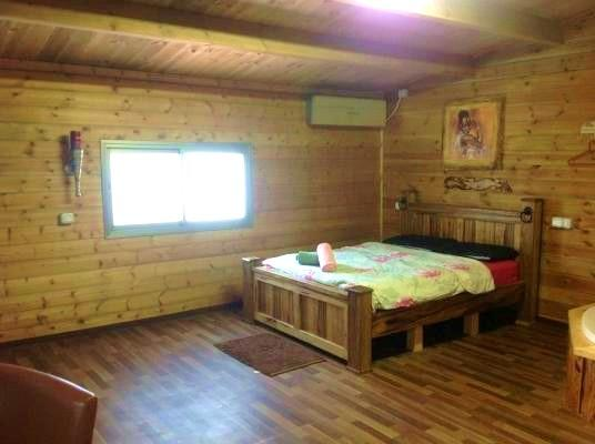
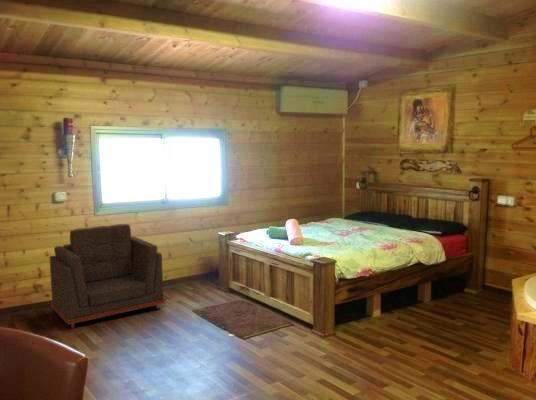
+ armchair (107, 270)
